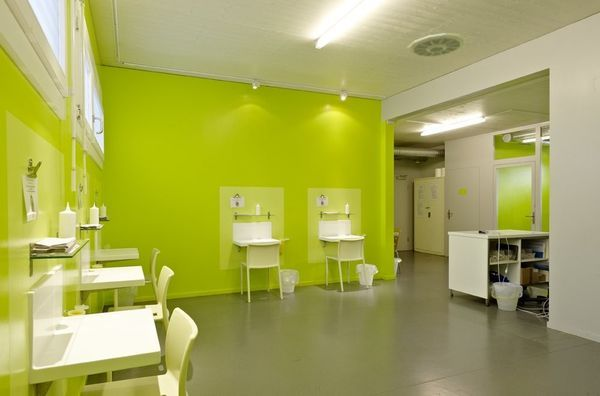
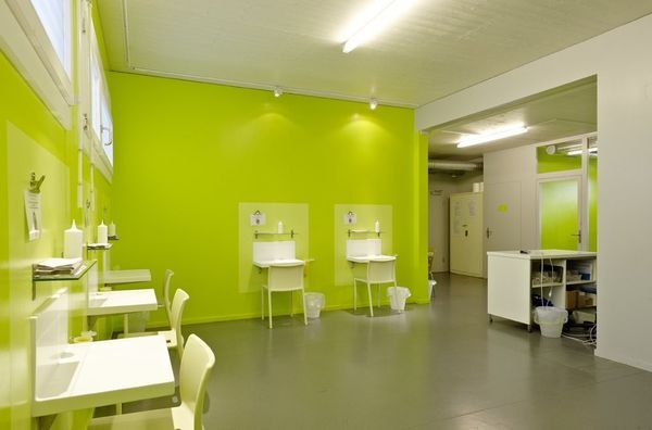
- ceiling vent (436, 47)
